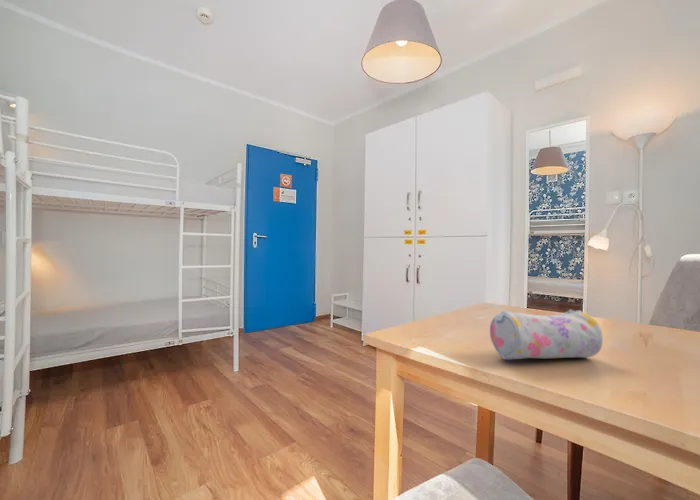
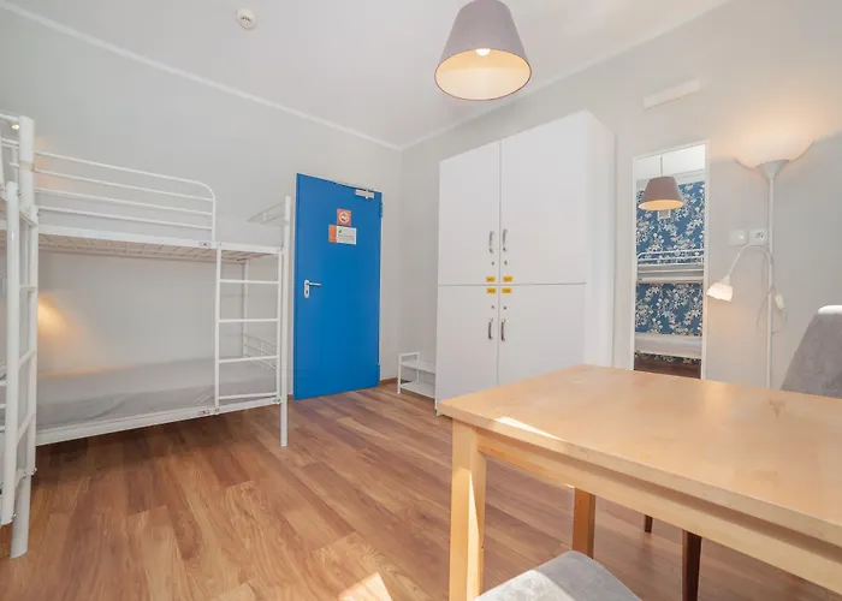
- pencil case (544, 334)
